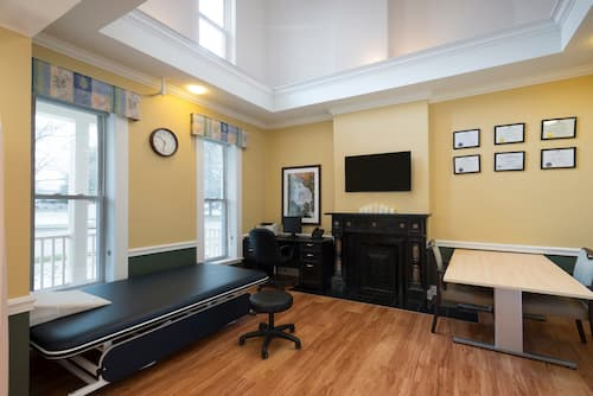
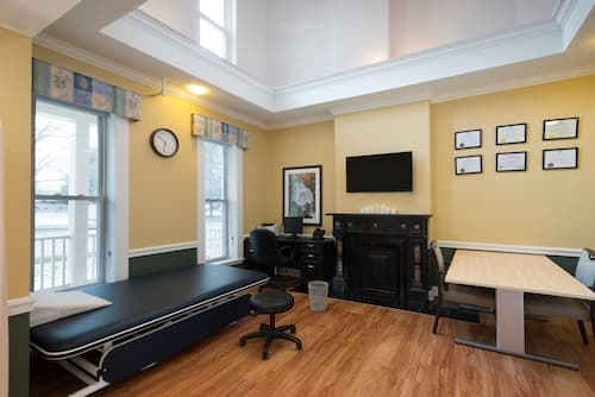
+ wastebasket (318, 296)
